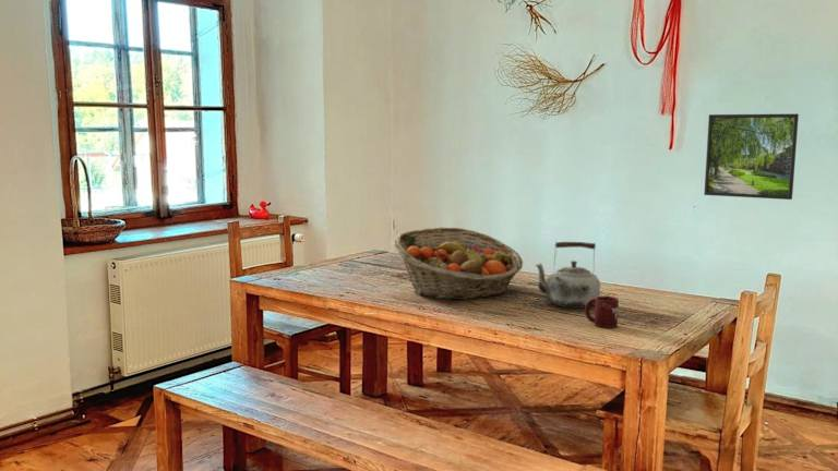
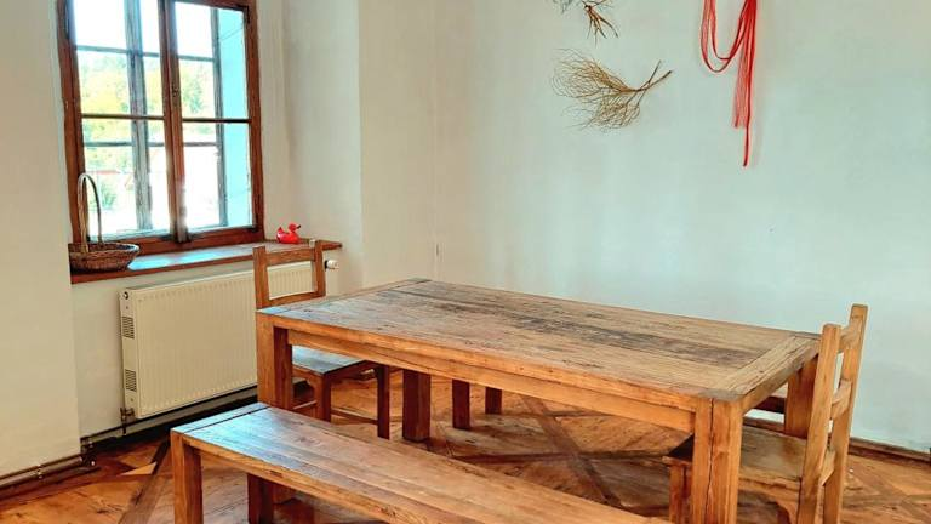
- fruit basket (457, 262)
- cup (601, 311)
- kettle (566, 273)
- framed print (749, 156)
